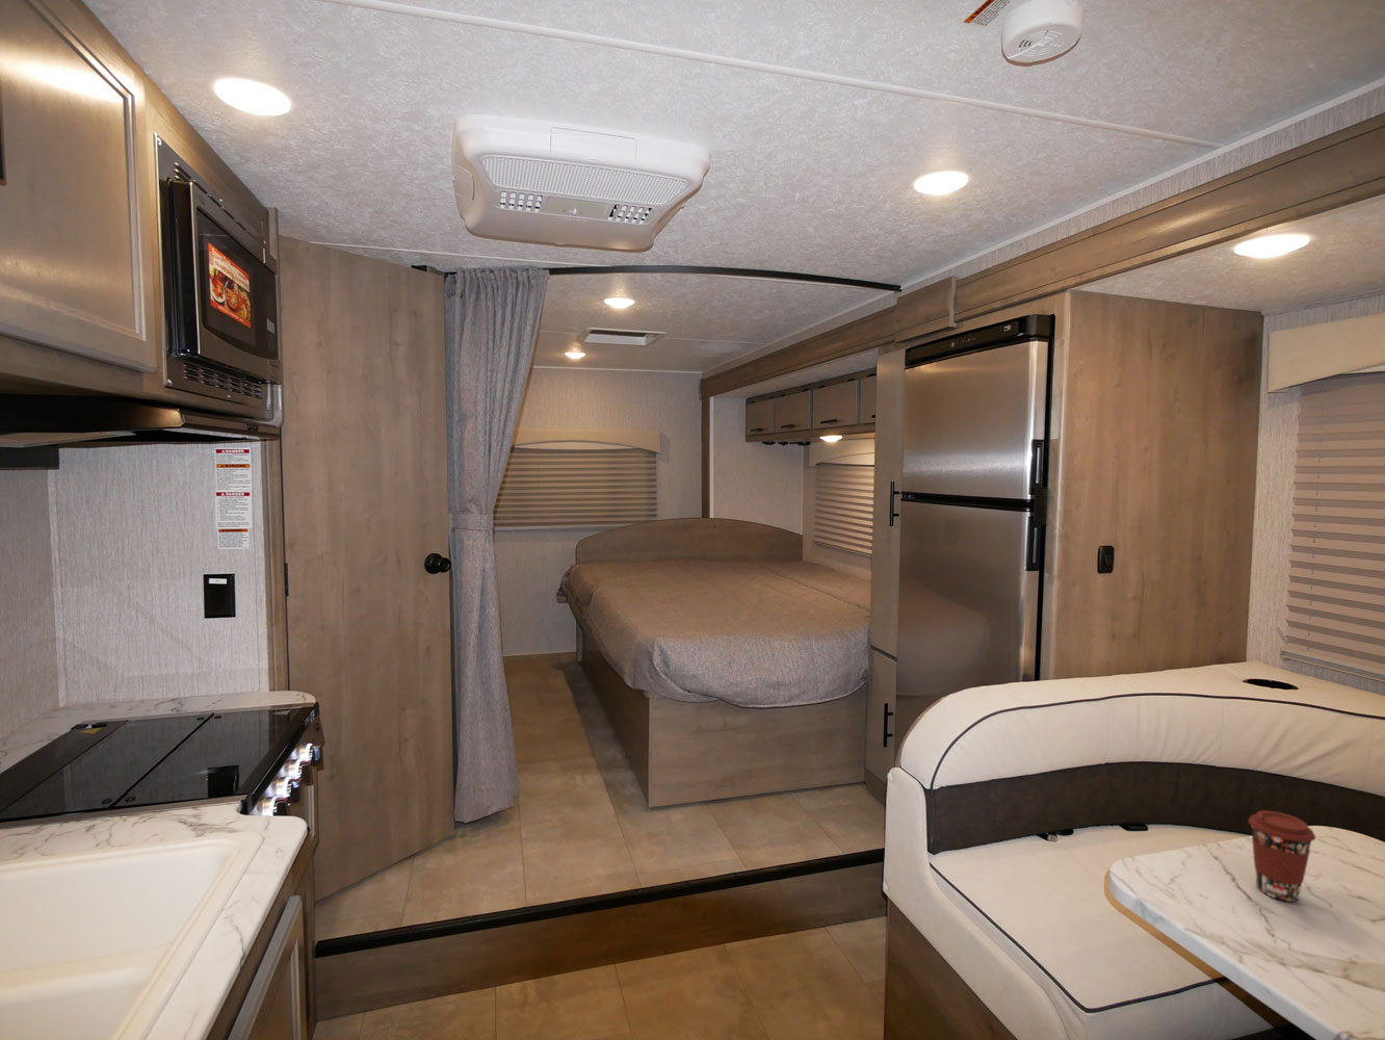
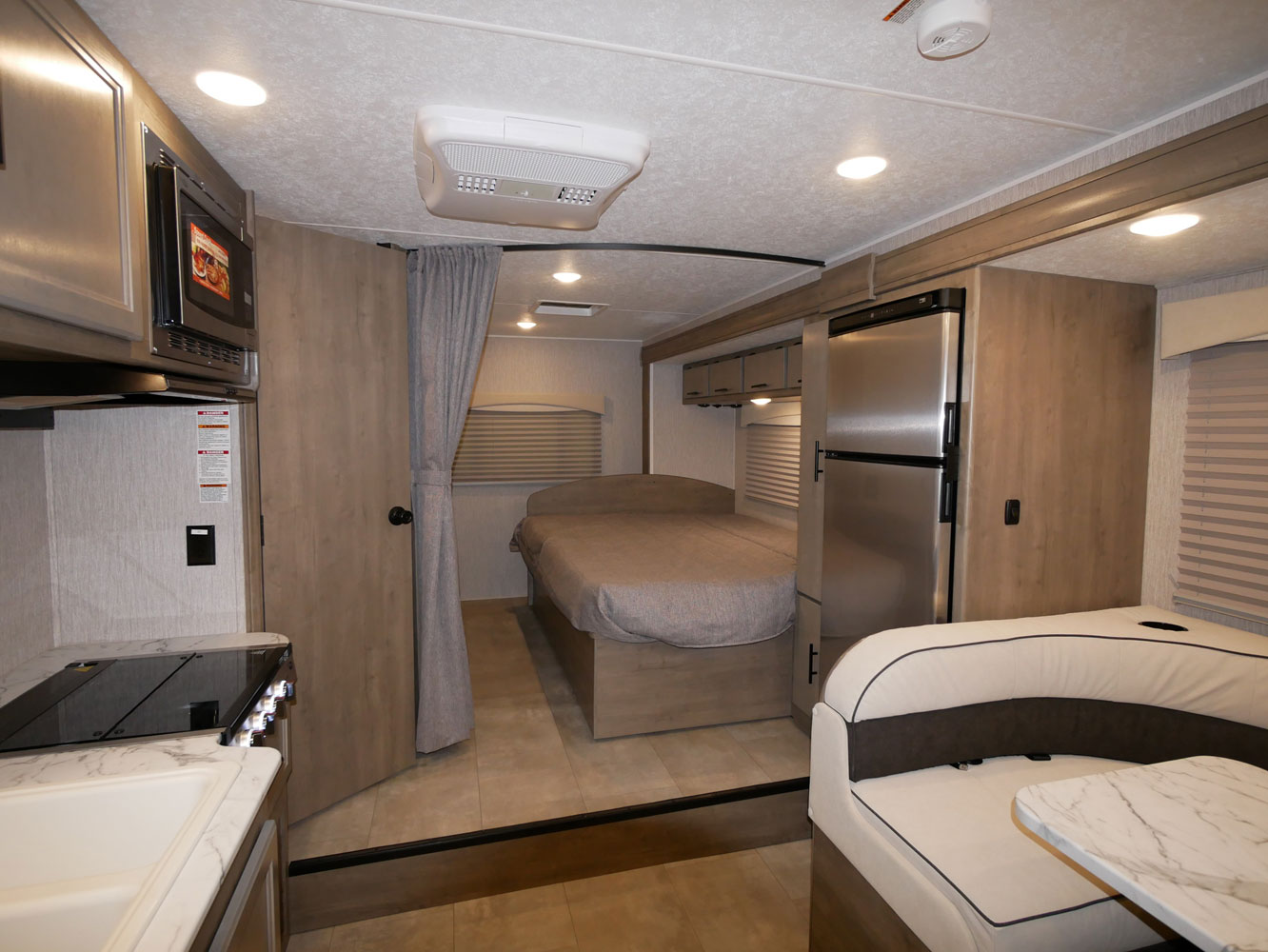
- coffee cup (1279, 855)
